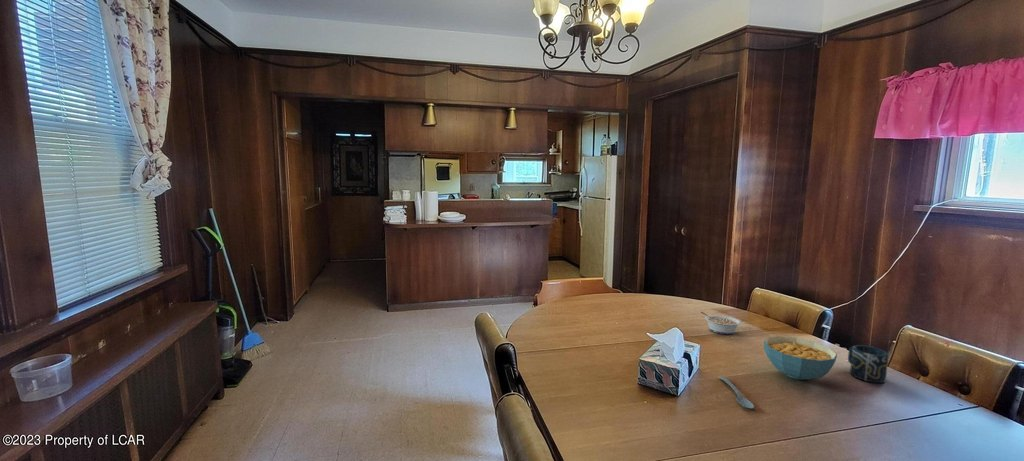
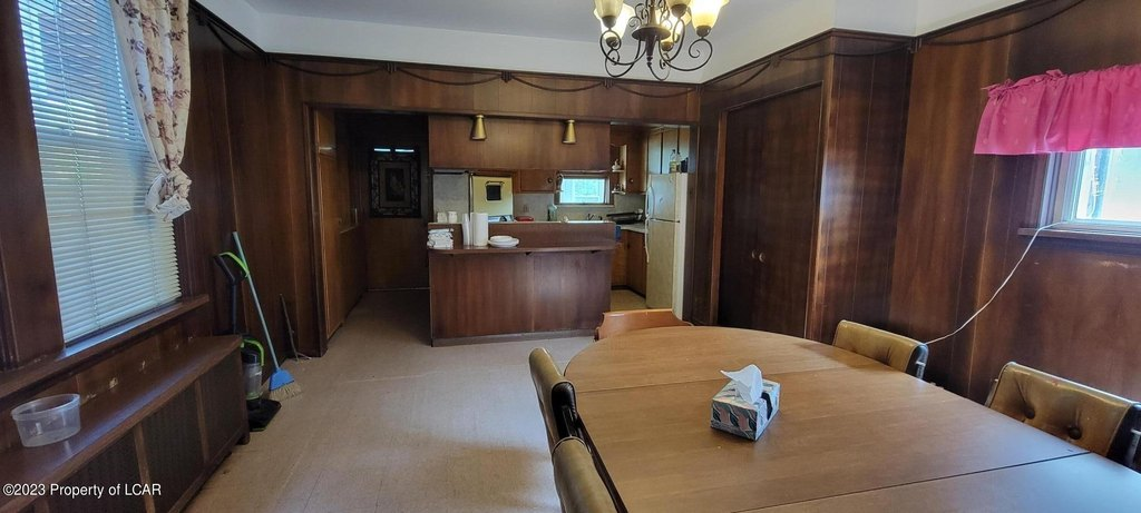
- legume (721, 323)
- spoon (735, 390)
- cup (865, 361)
- cereal bowl (797, 361)
